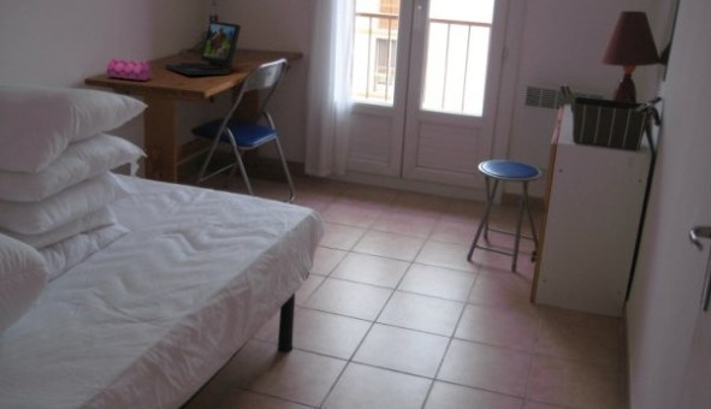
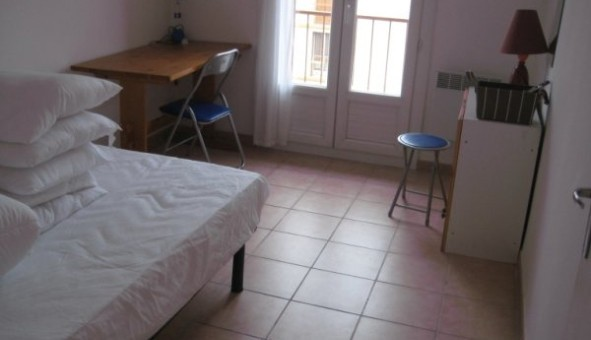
- pencil case (129, 67)
- laptop (203, 47)
